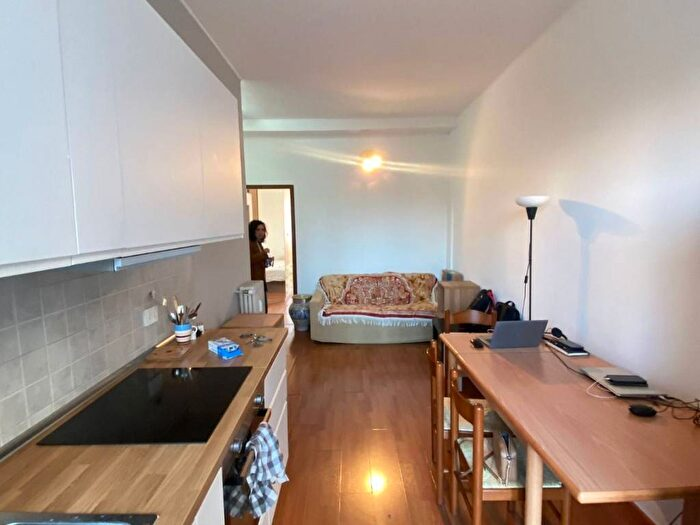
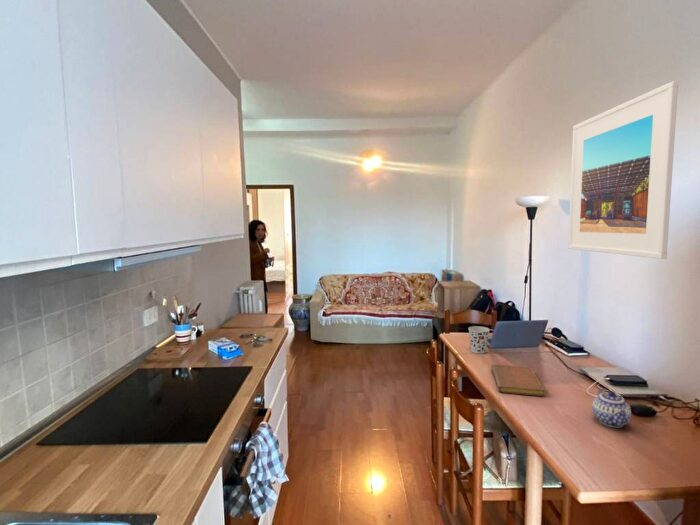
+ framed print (612, 181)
+ teapot (611, 406)
+ notebook (515, 378)
+ cup (478, 340)
